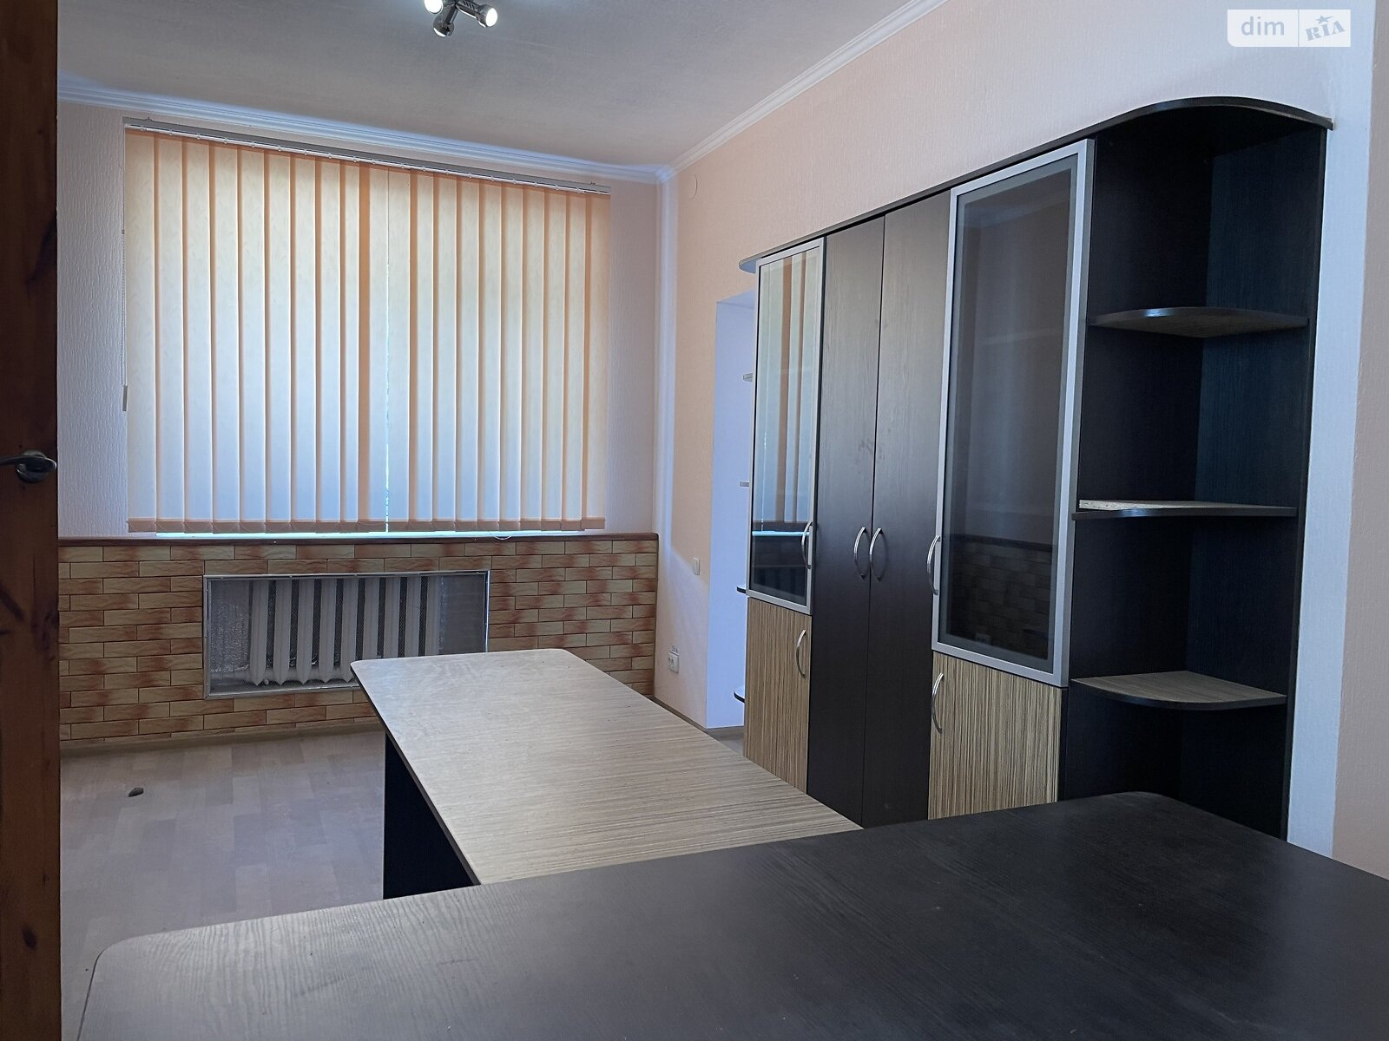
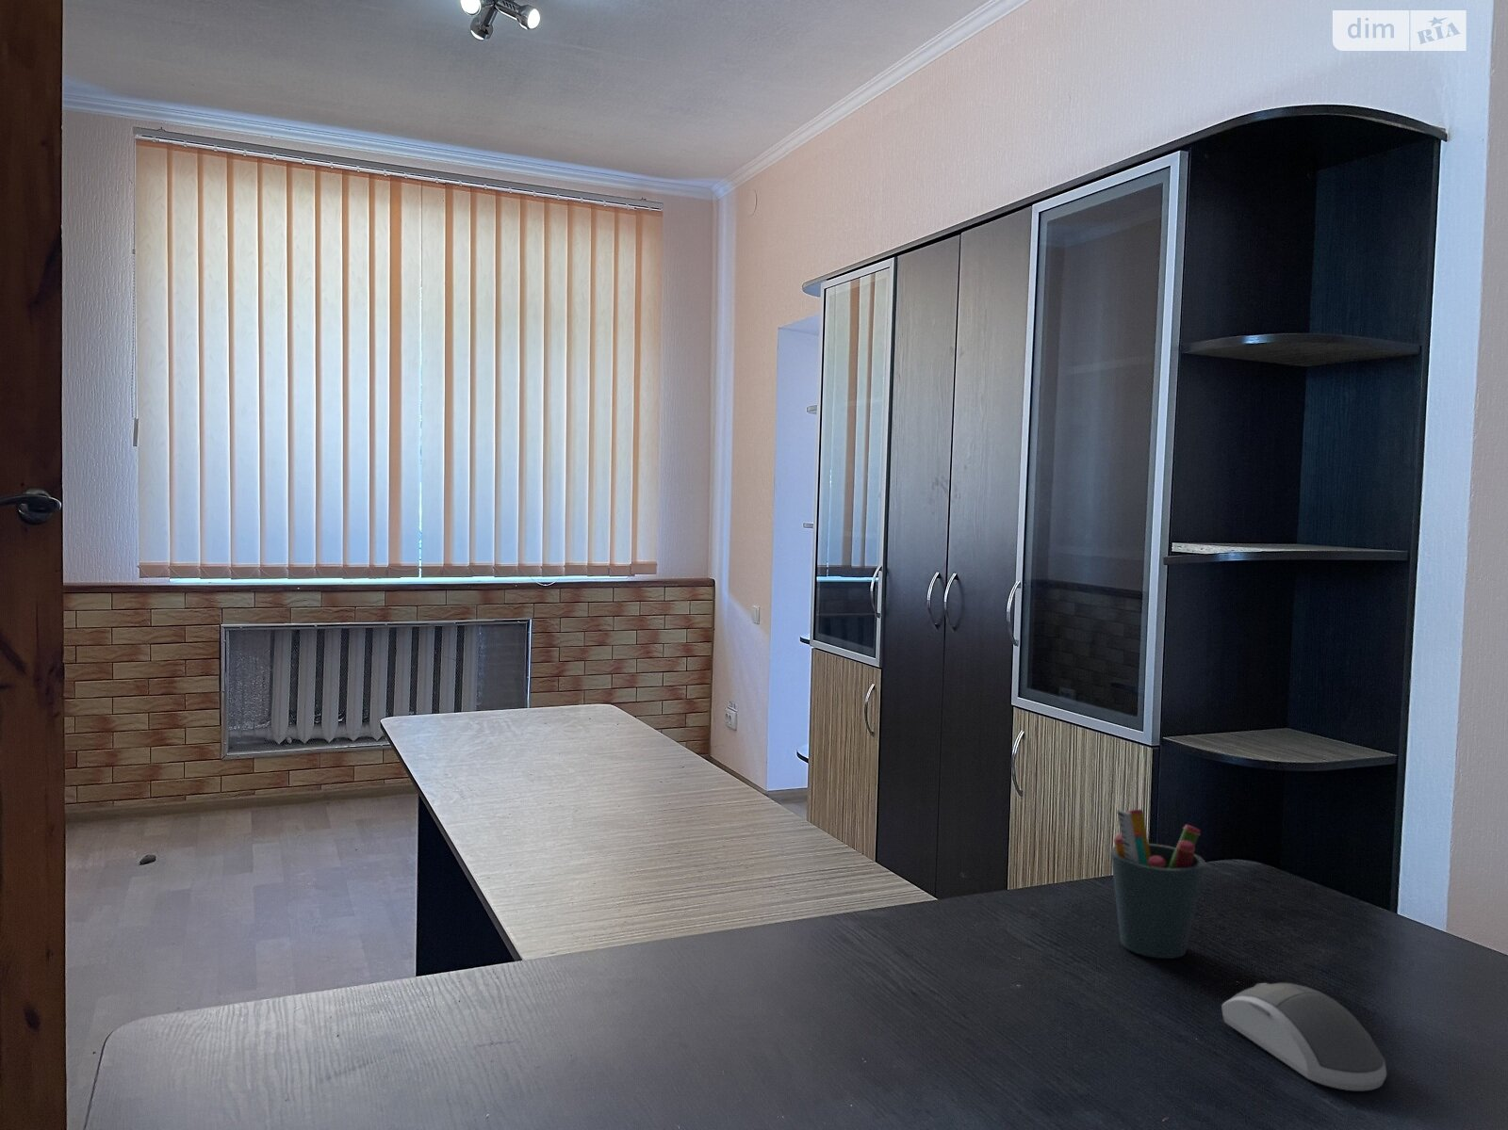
+ pen holder (1154, 876)
+ computer mouse (1305, 1020)
